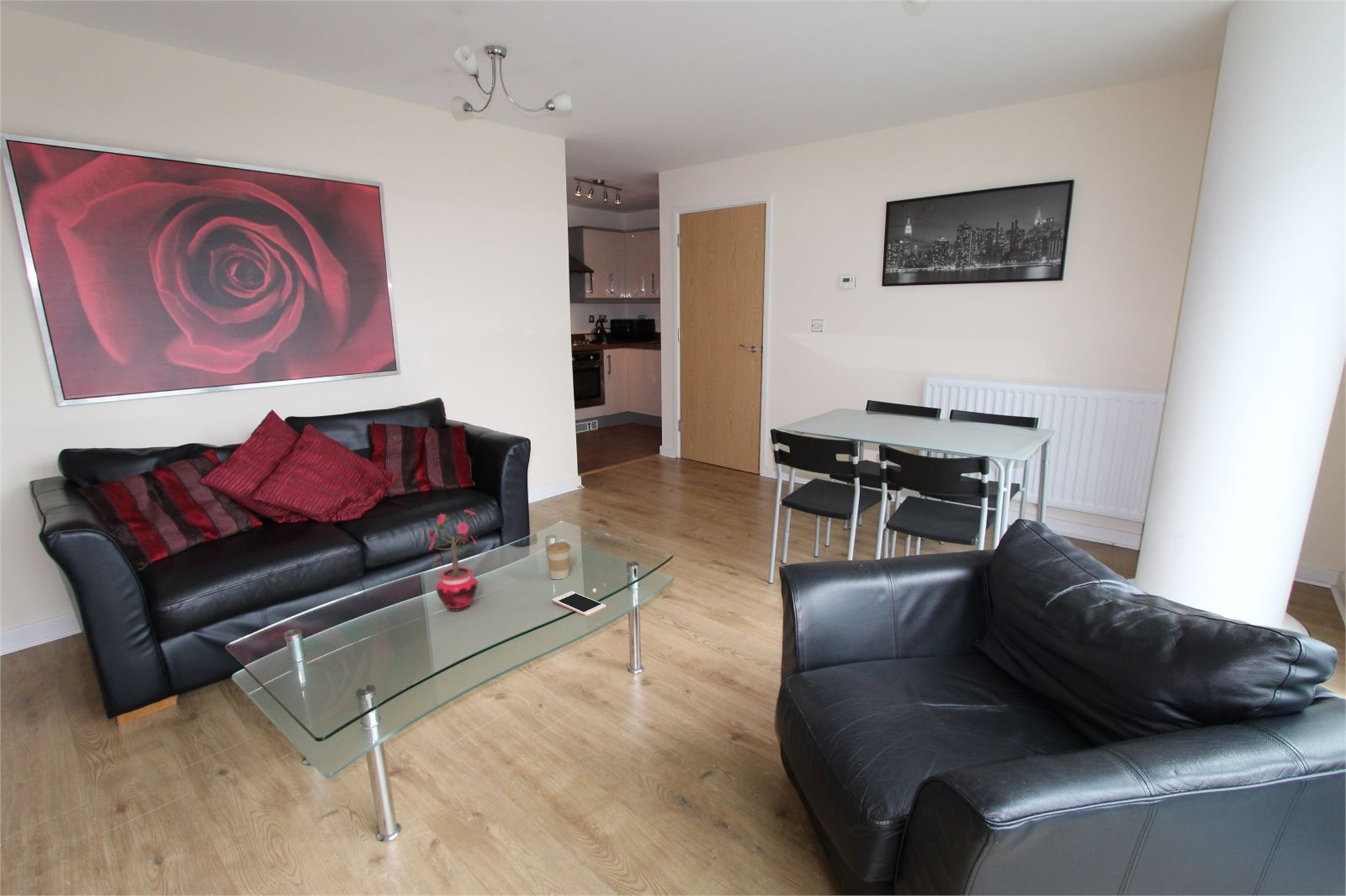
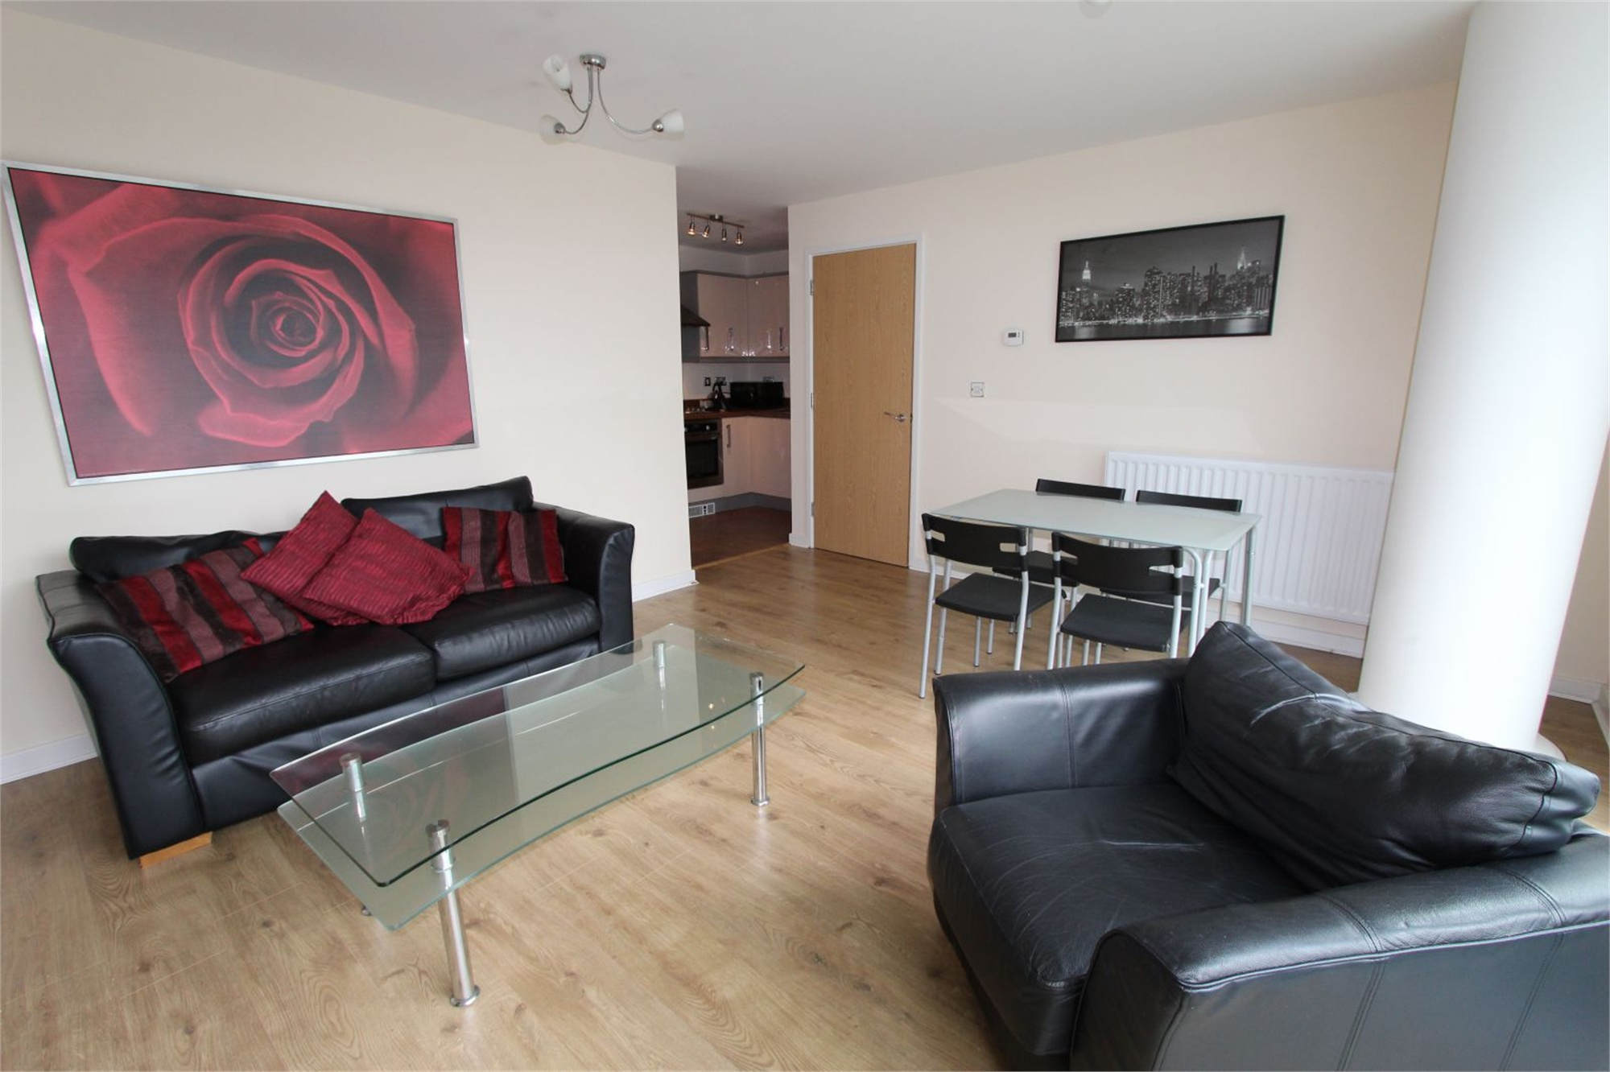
- coffee cup (559, 560)
- cell phone (579, 603)
- potted plant (454, 560)
